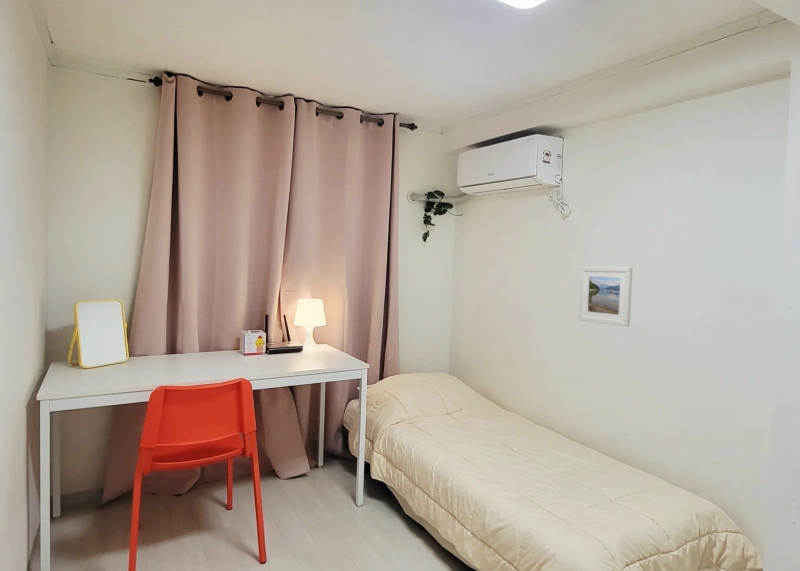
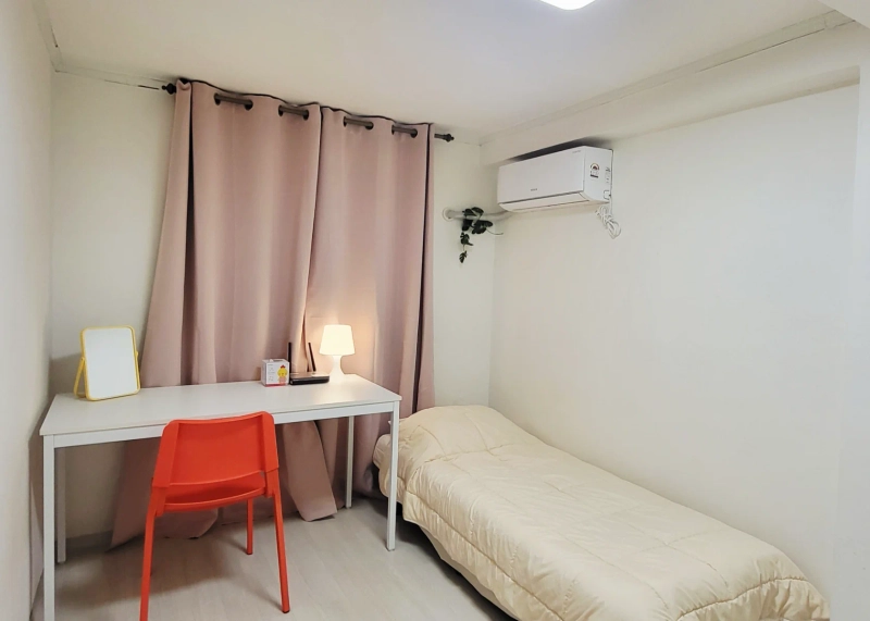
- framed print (604, 295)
